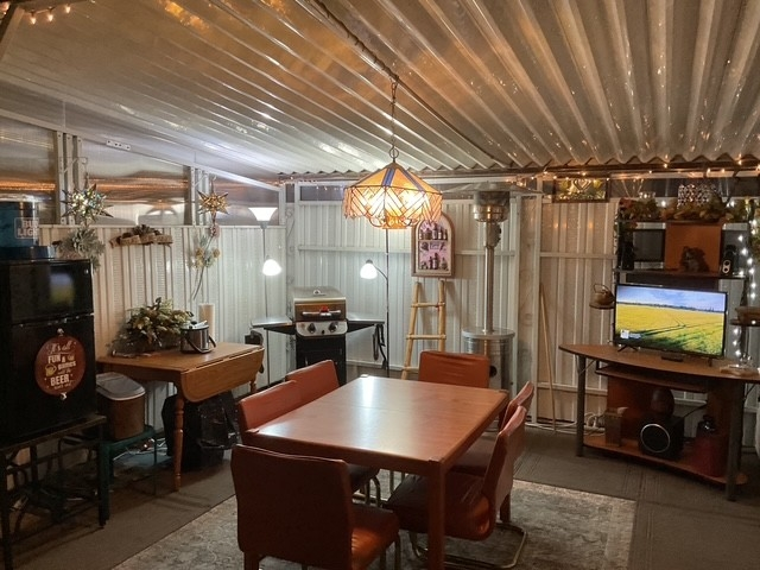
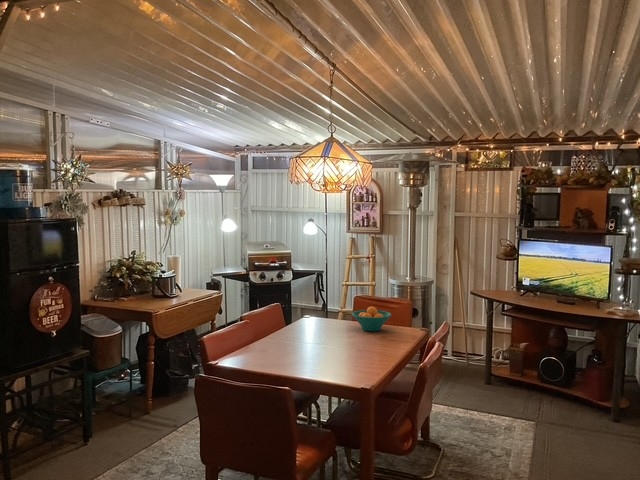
+ fruit bowl (371, 318)
